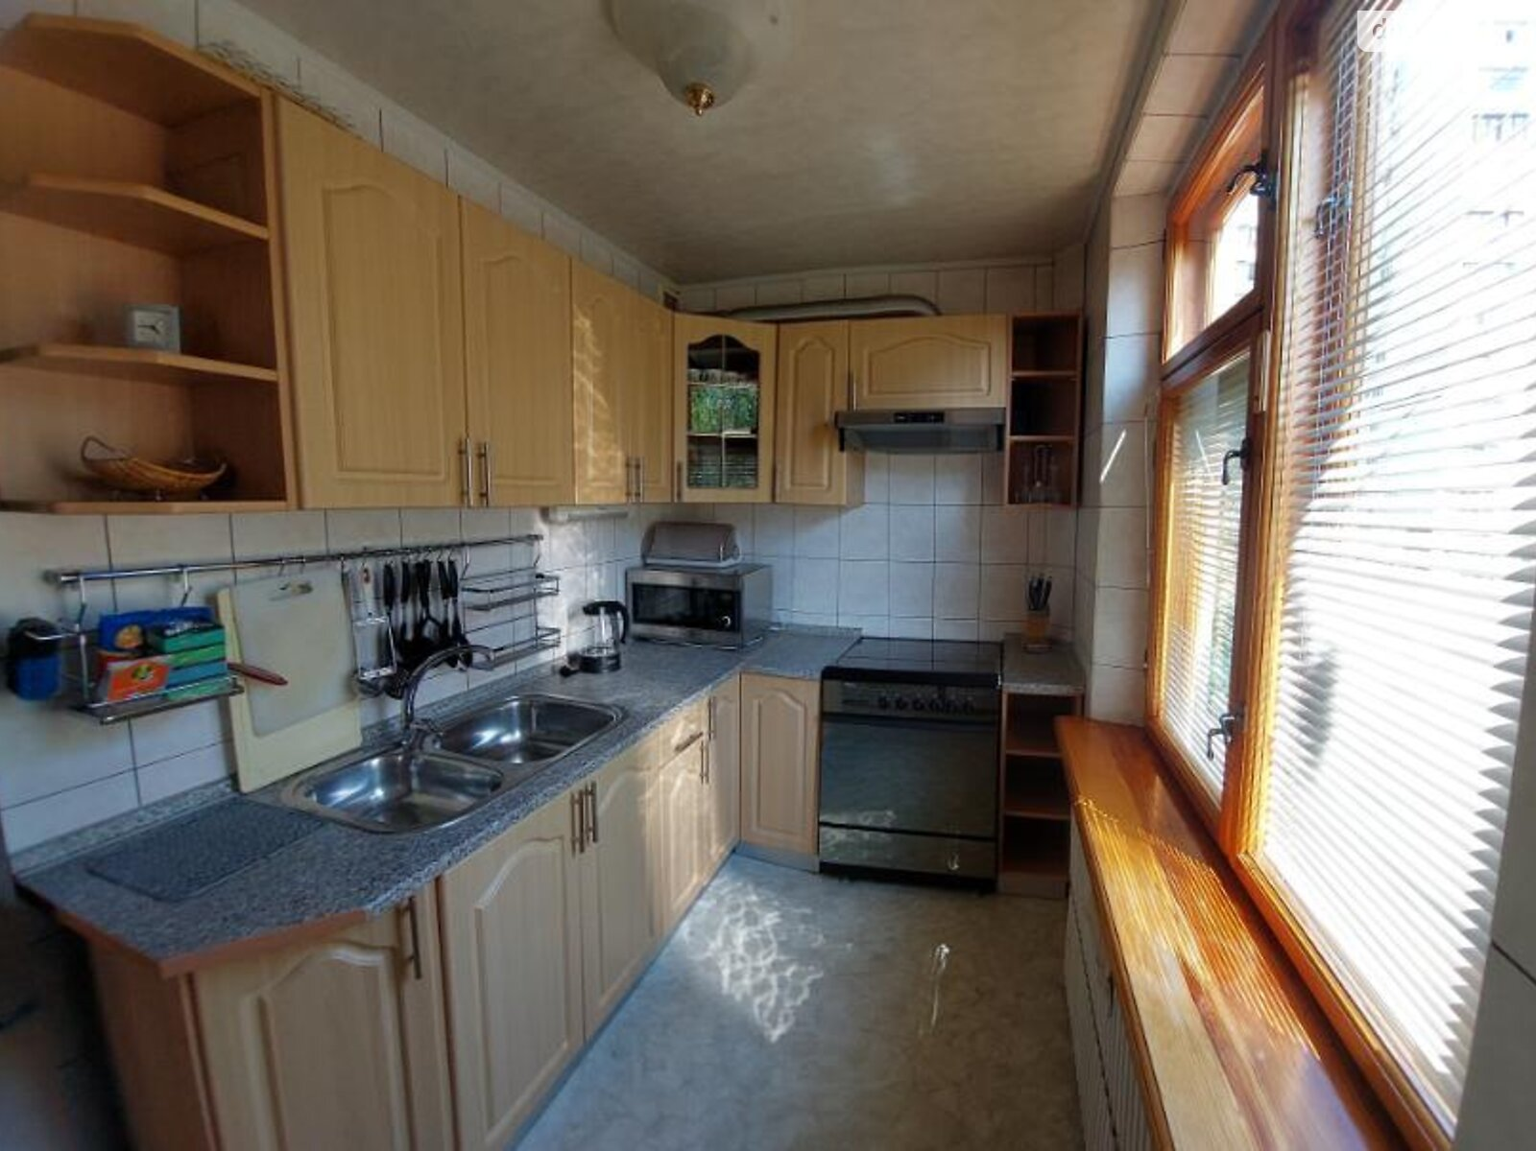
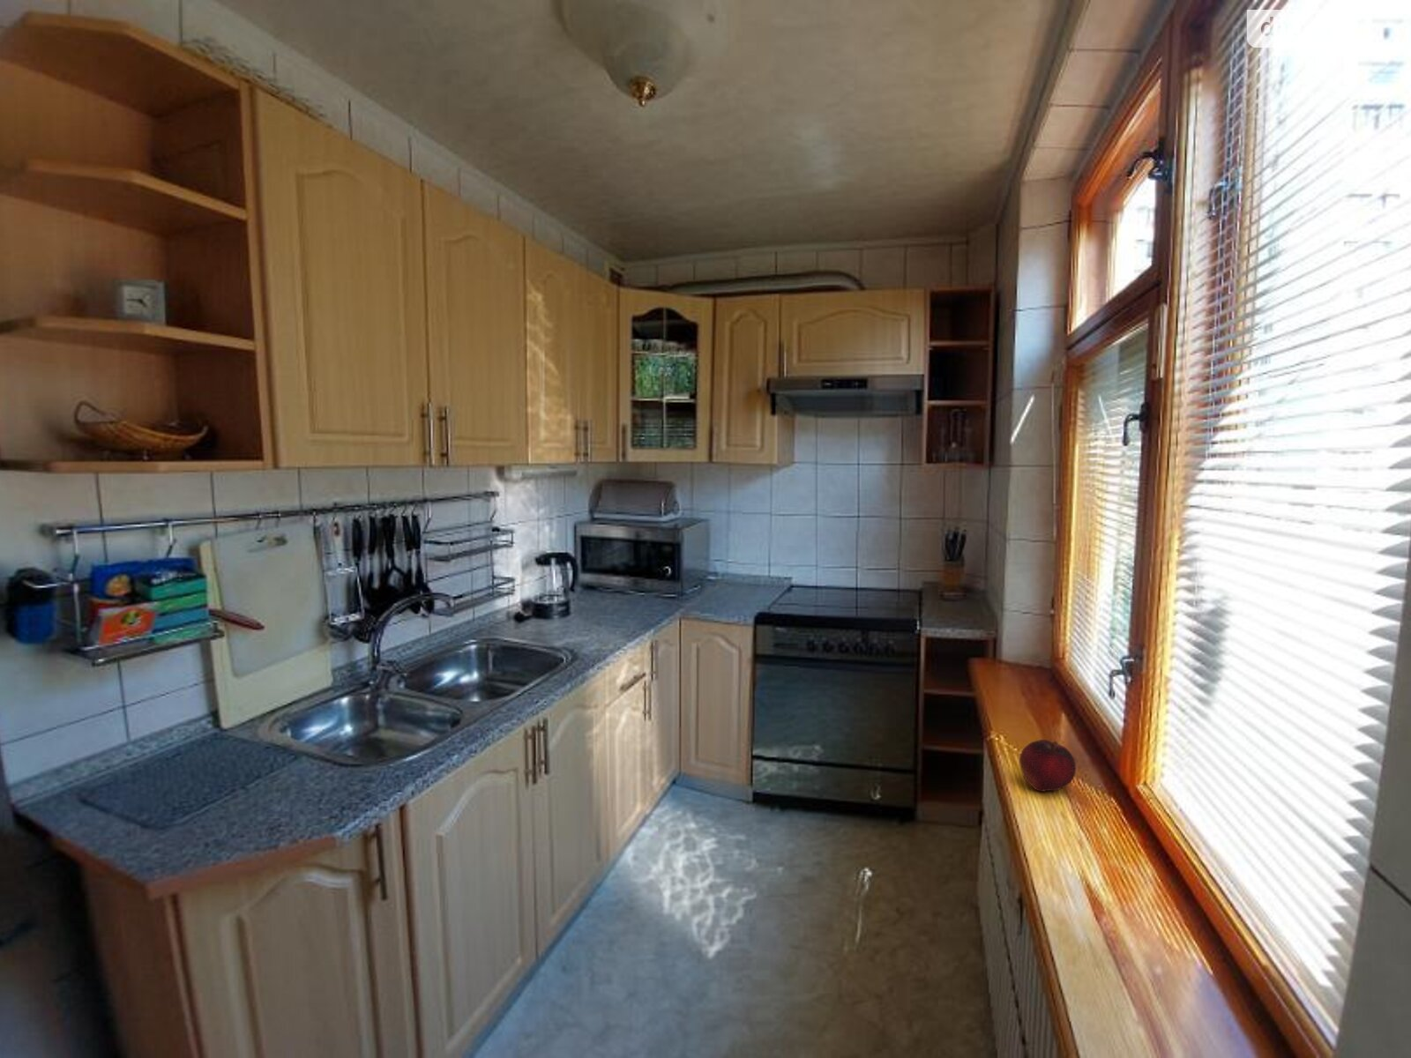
+ fruit (1047, 766)
